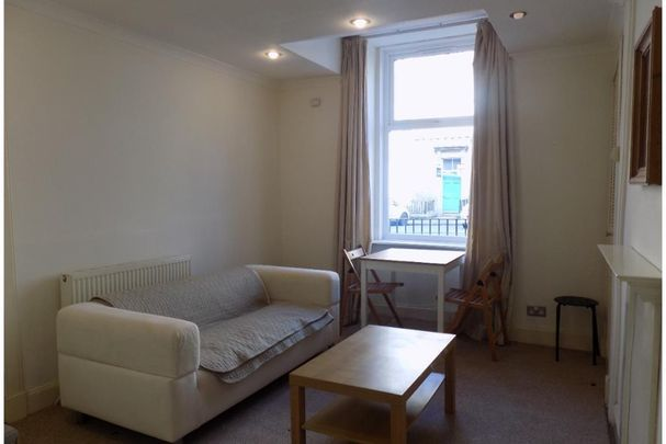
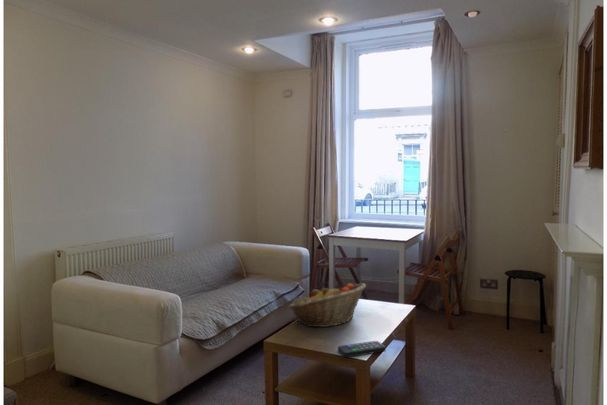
+ fruit basket (328, 301)
+ remote control (361, 348)
